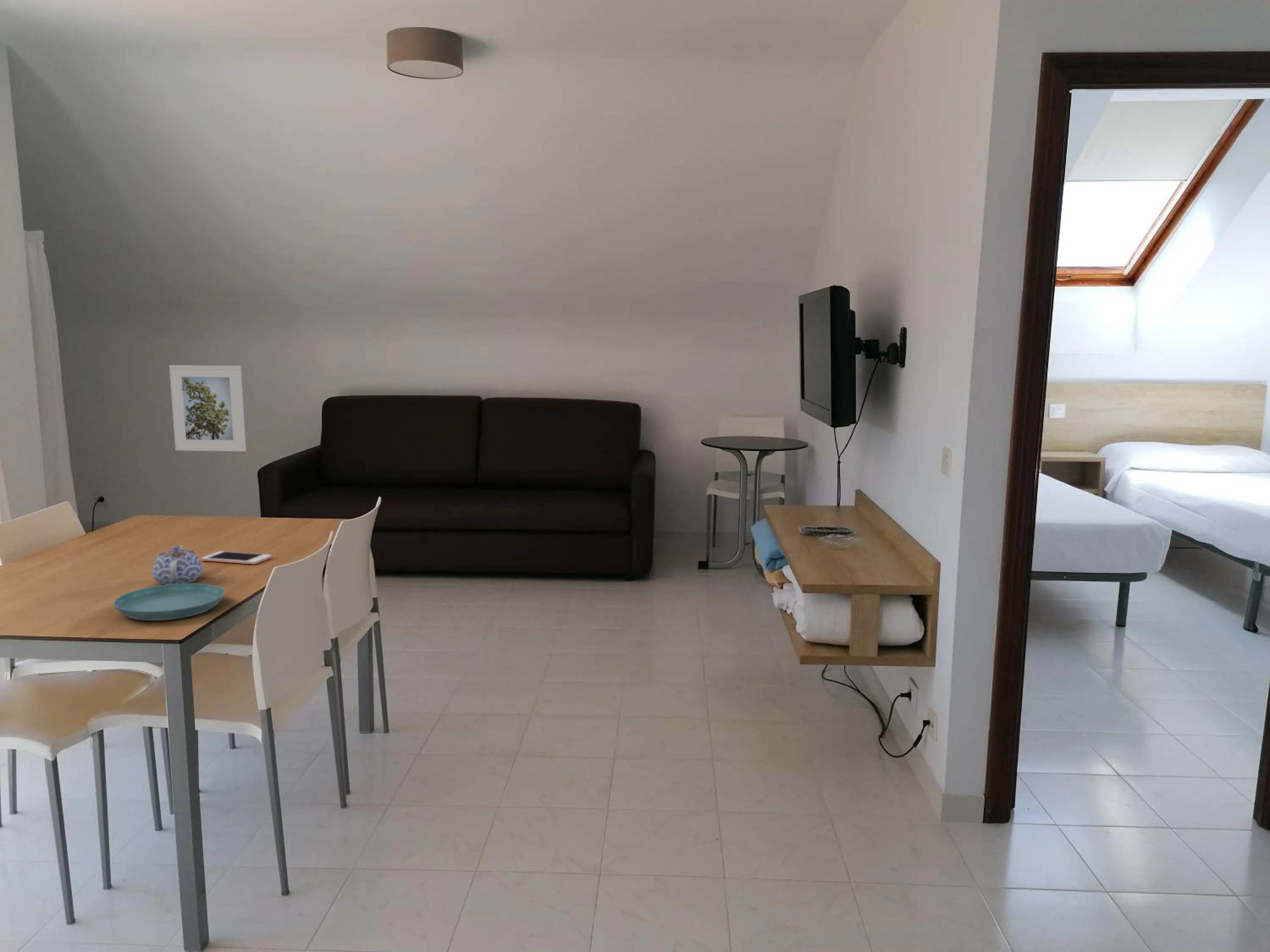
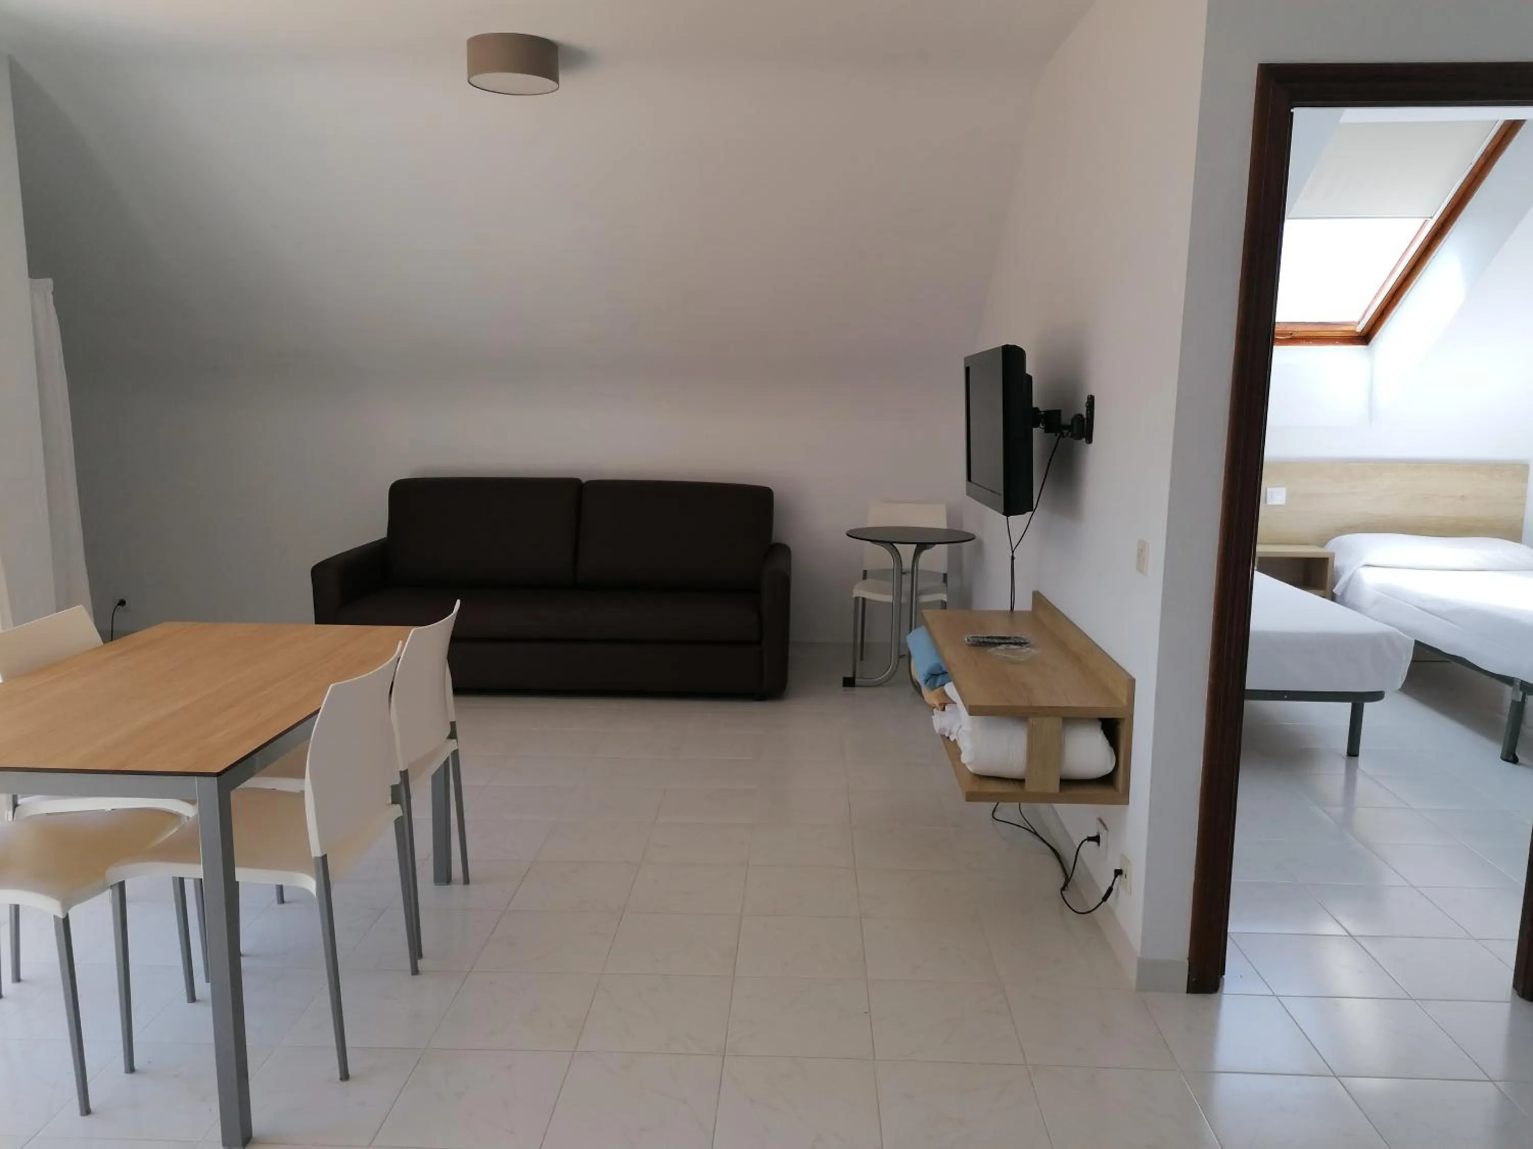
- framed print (208, 408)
- saucer (171, 603)
- cell phone (237, 558)
- teapot (177, 563)
